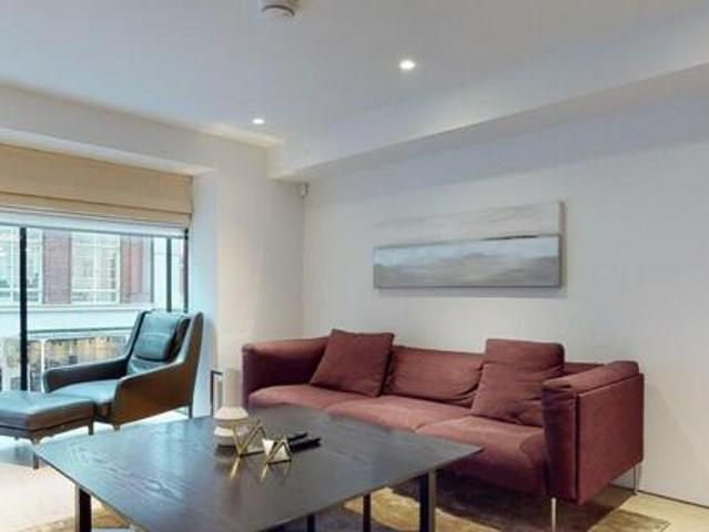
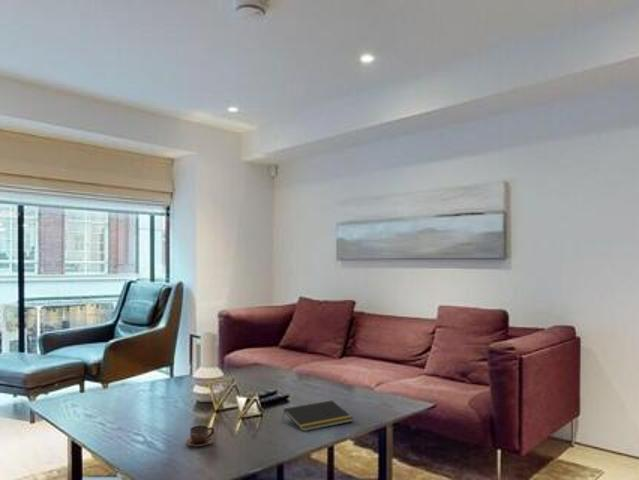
+ cup (200, 435)
+ notepad (318, 414)
